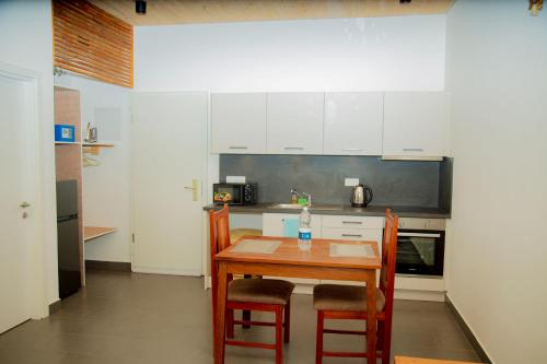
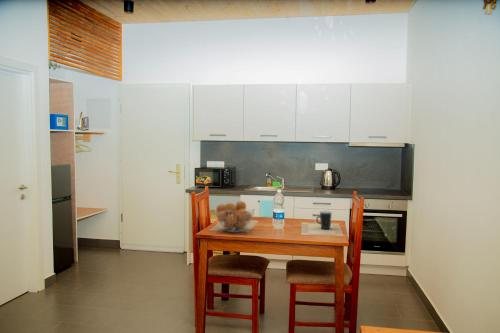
+ mug (323, 220)
+ fruit basket (234, 215)
